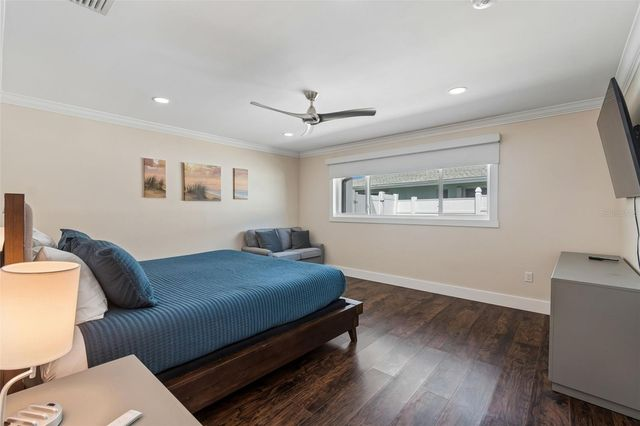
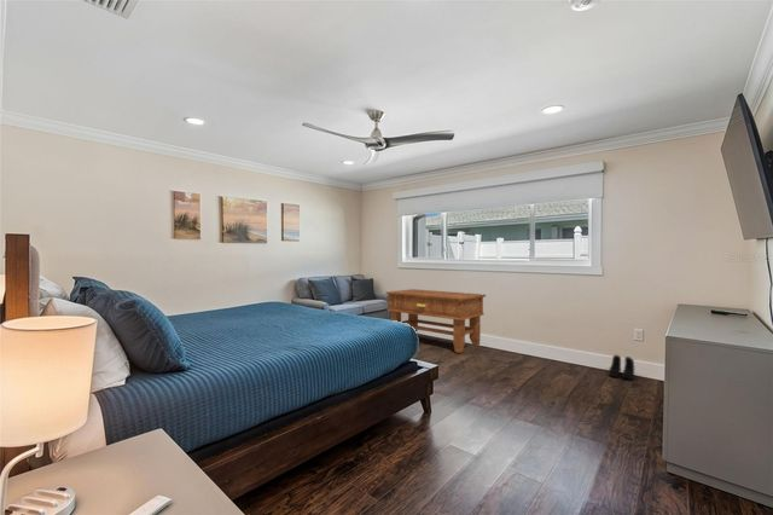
+ side table (434, 316)
+ boots (620, 365)
